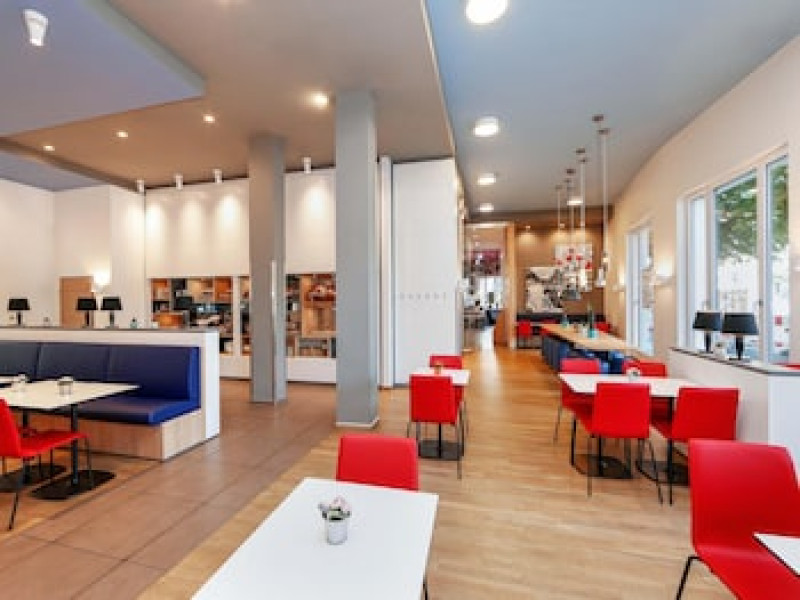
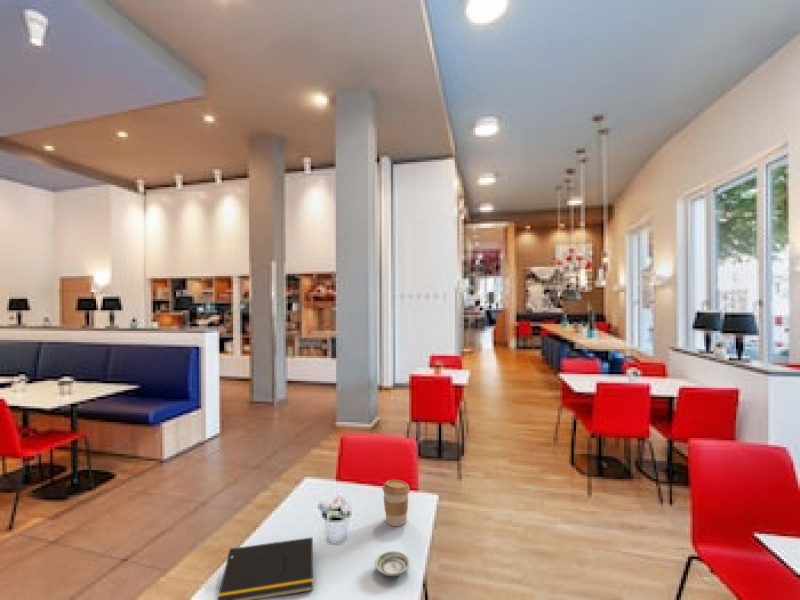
+ coffee cup (396, 501)
+ notepad (269, 568)
+ saucer (392, 566)
